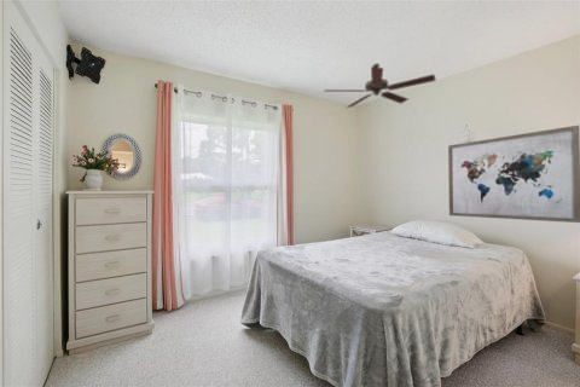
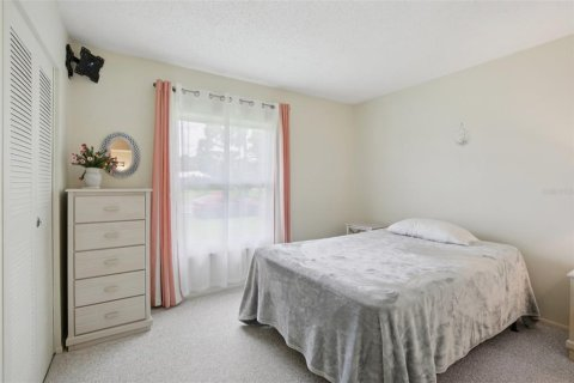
- wall art (503, 178)
- ceiling fan (376, 79)
